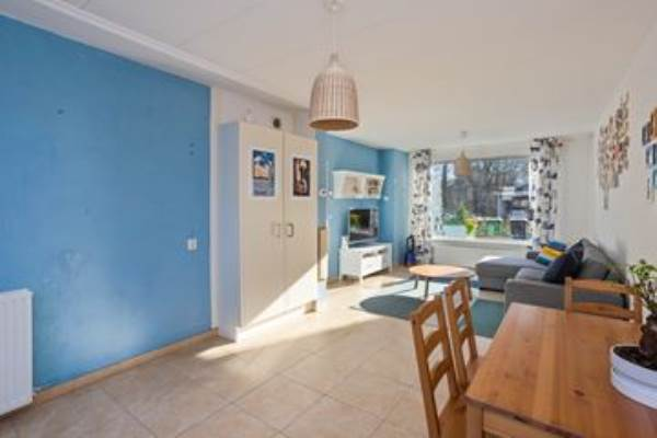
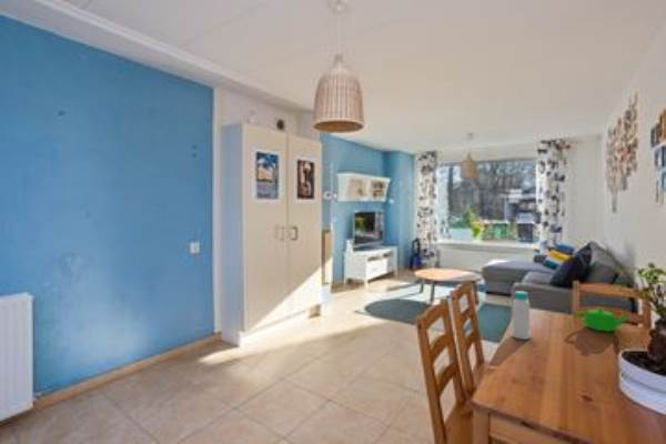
+ bottle (521, 314)
+ teapot (602, 319)
